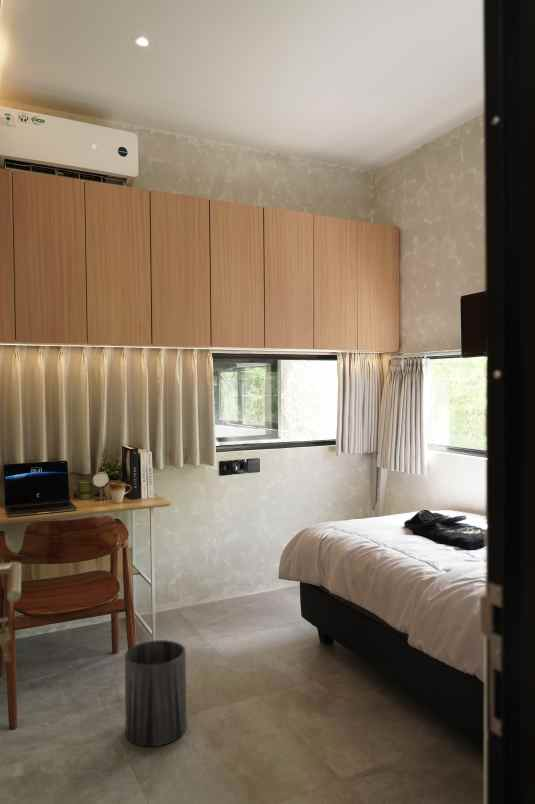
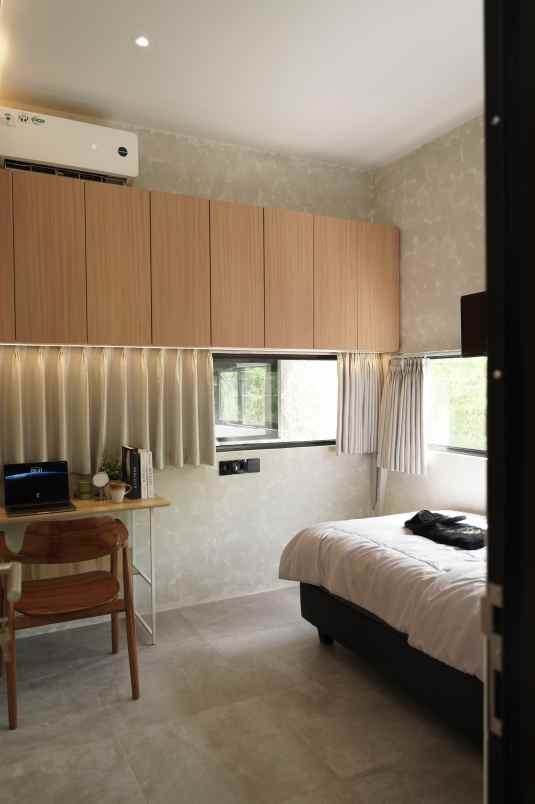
- trash can (155, 690)
